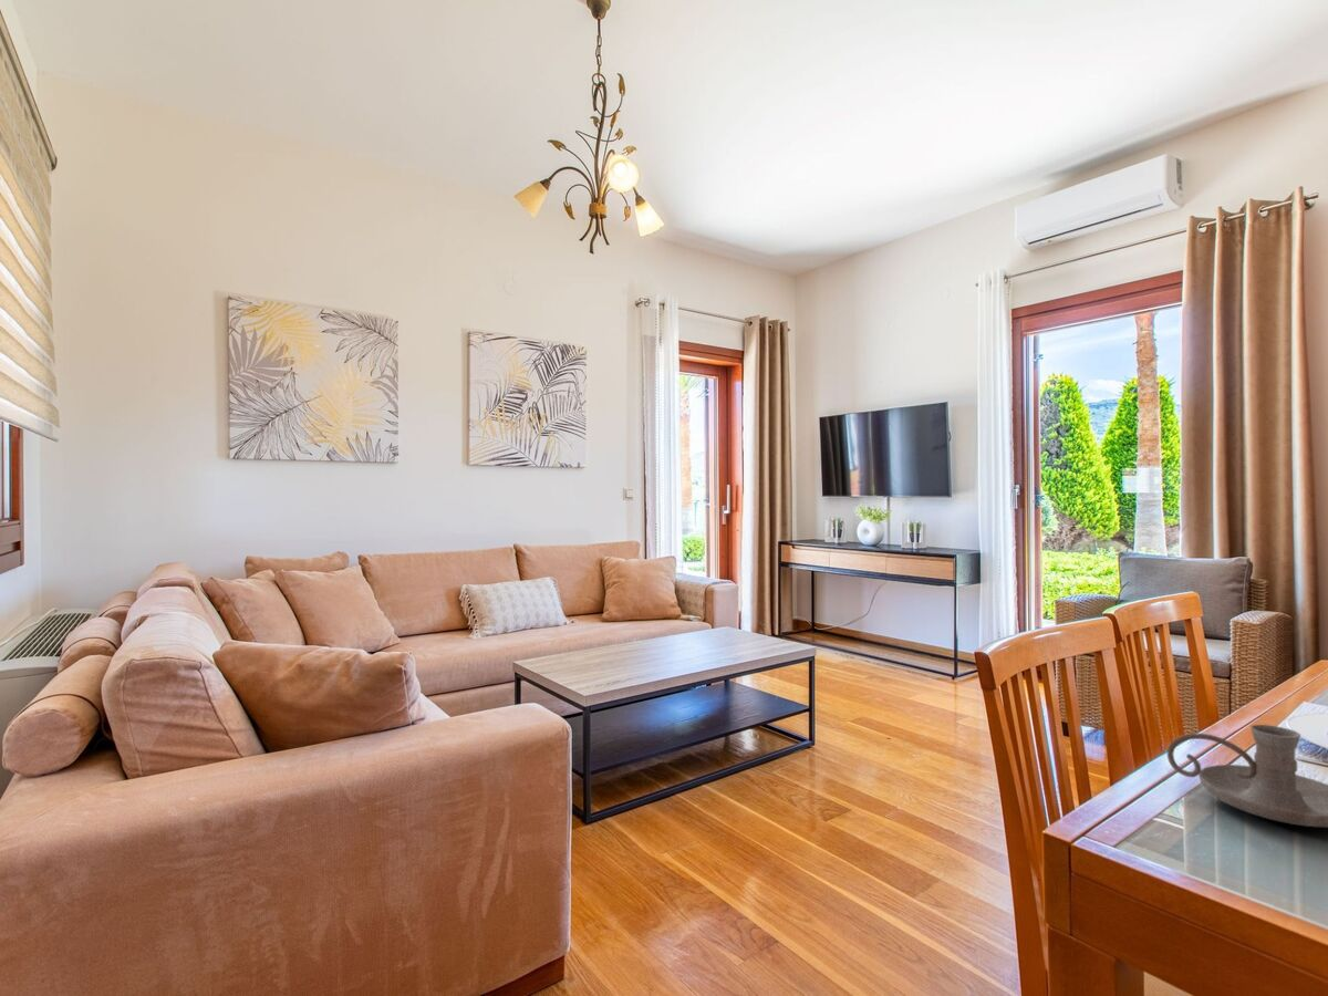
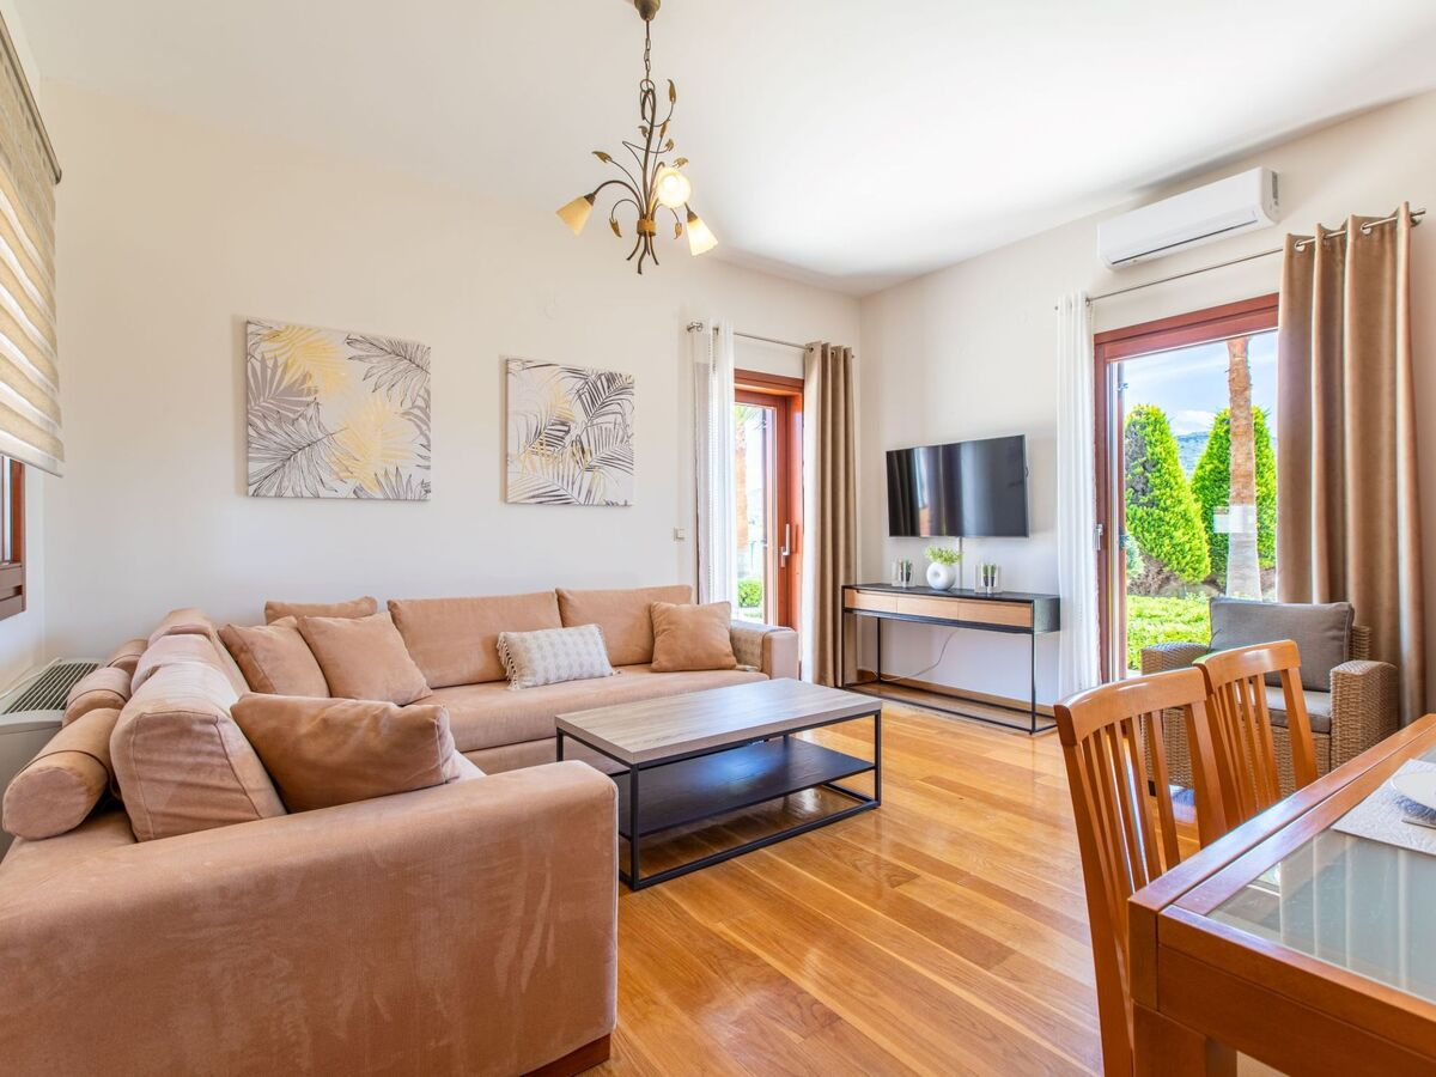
- candle holder (1256, 766)
